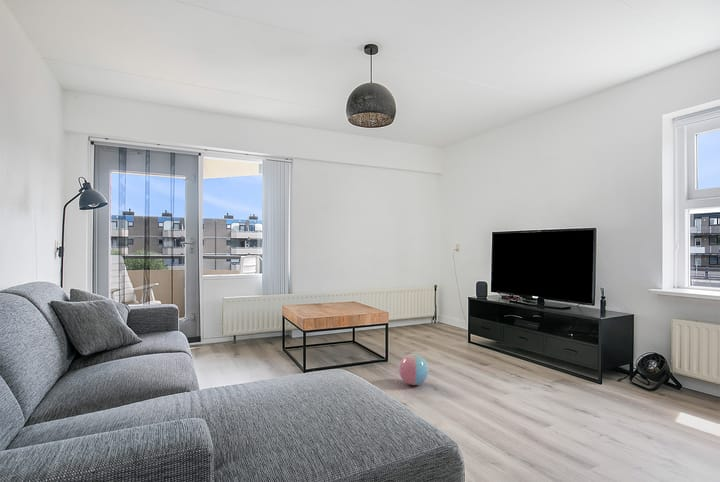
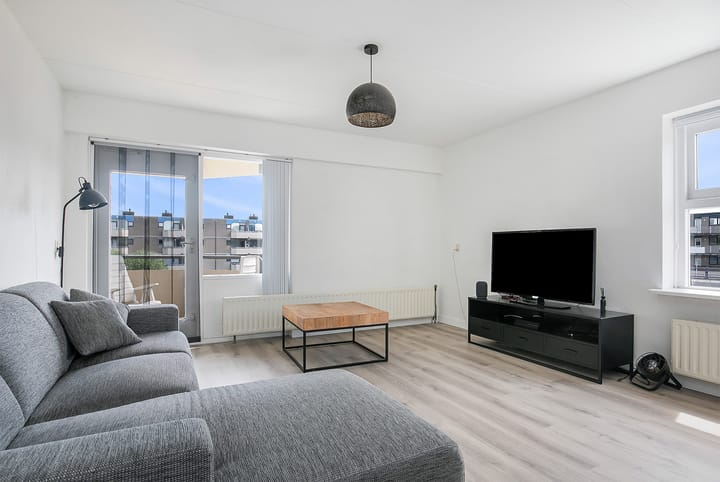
- ball (413, 369)
